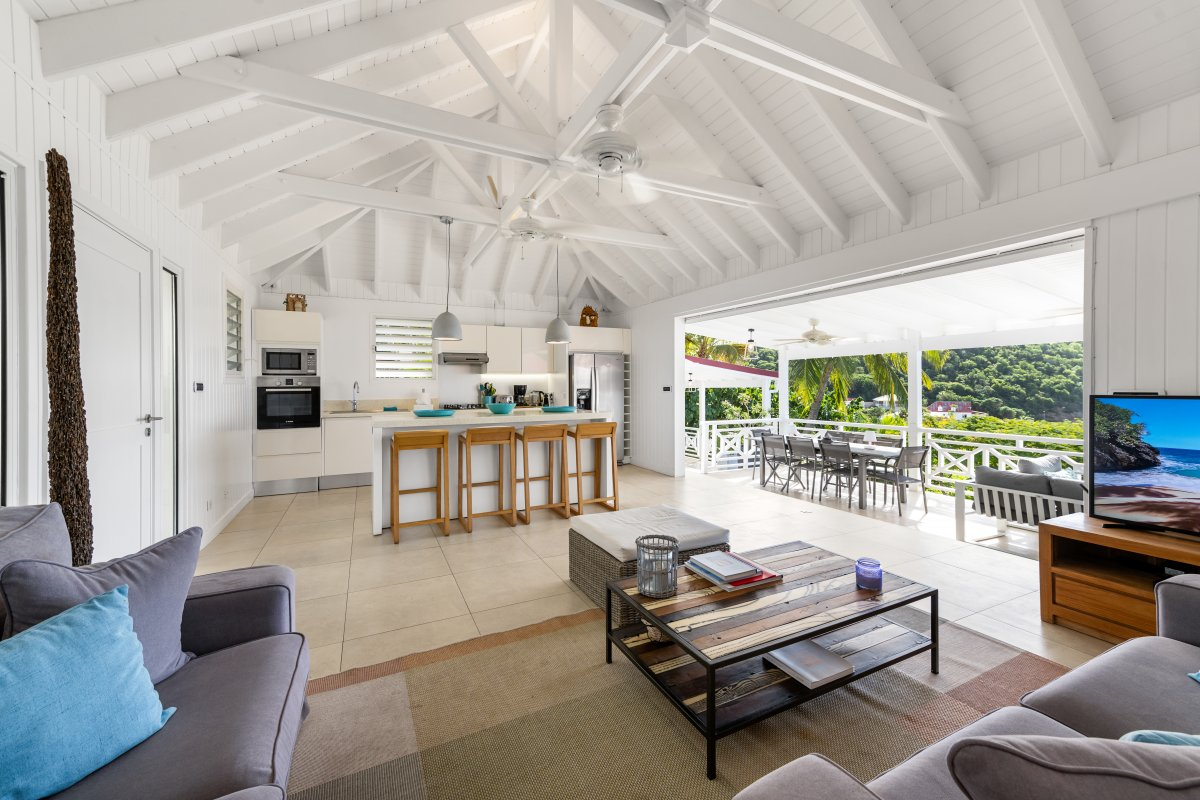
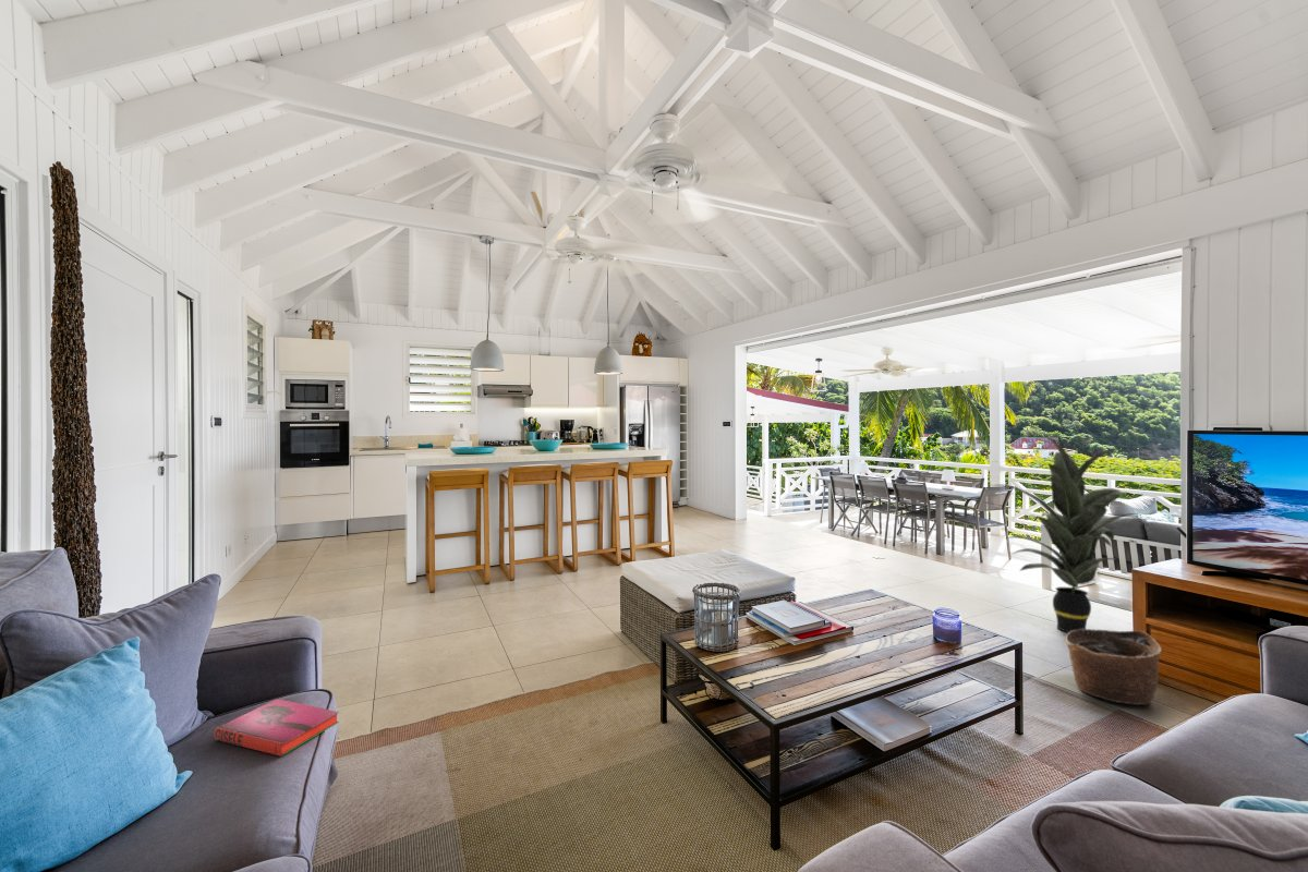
+ basket (1111, 664)
+ hardback book (278, 725)
+ indoor plant (1066, 531)
